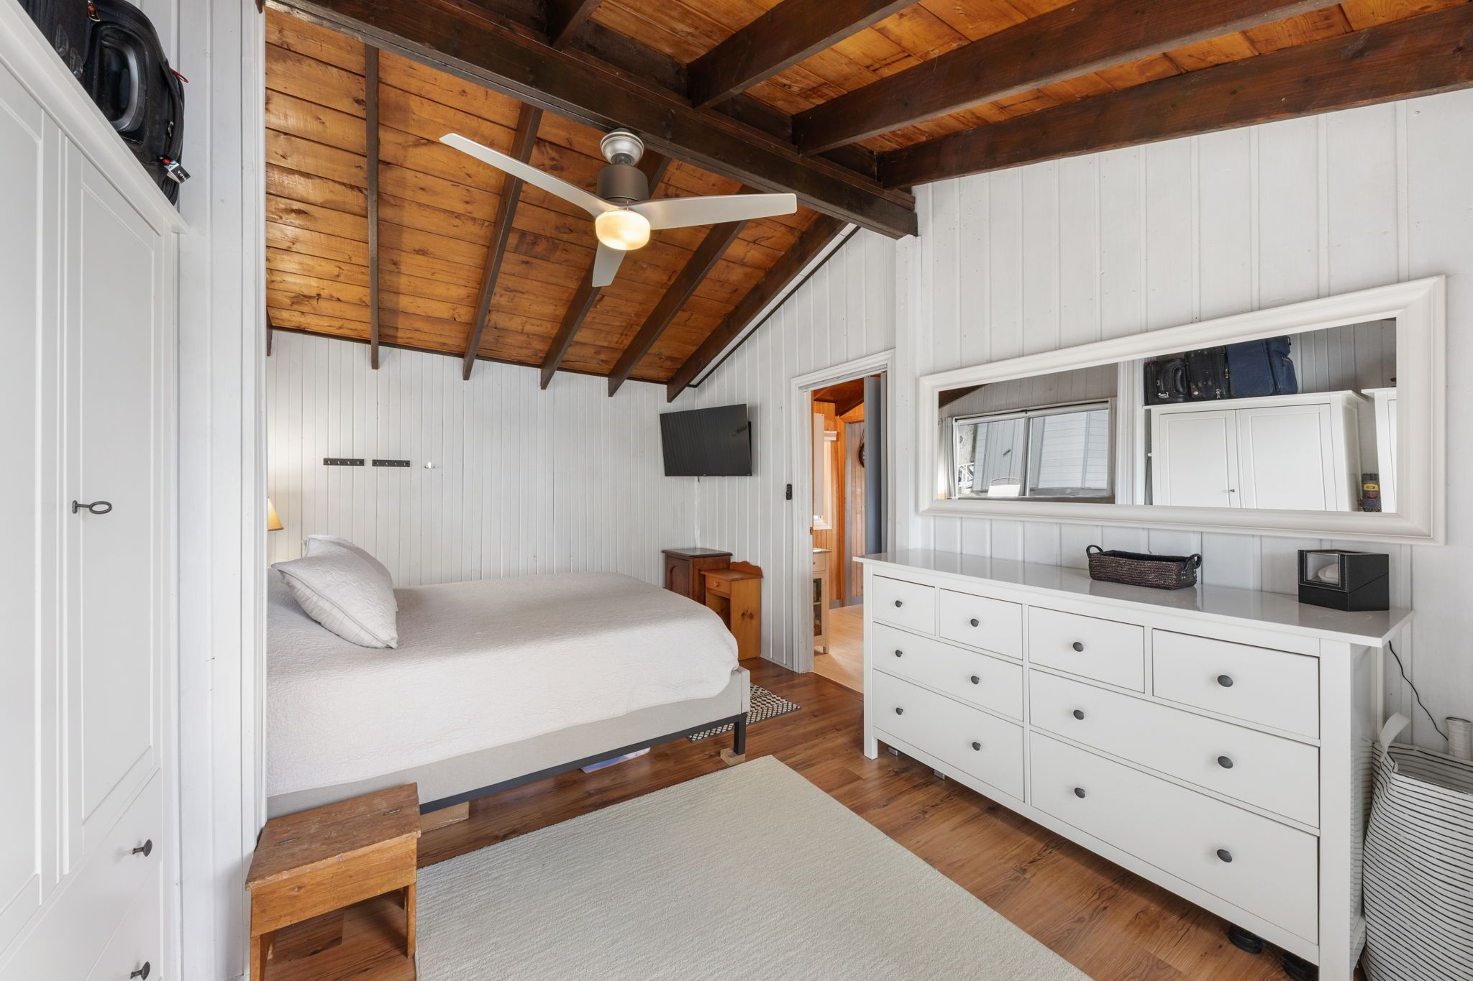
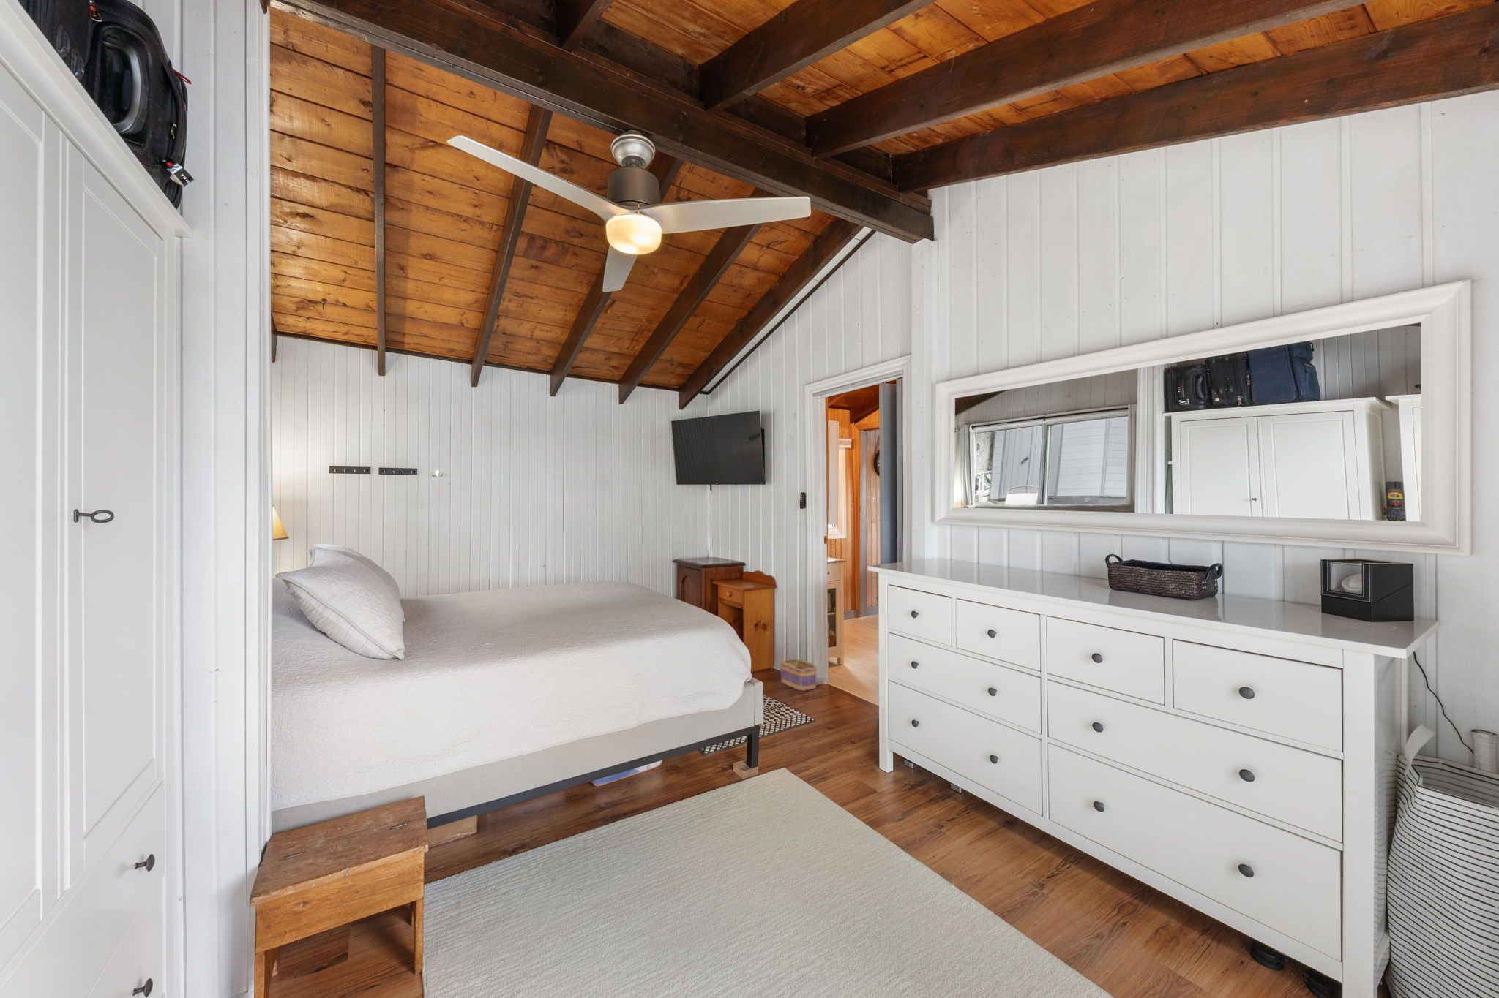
+ basket (798, 664)
